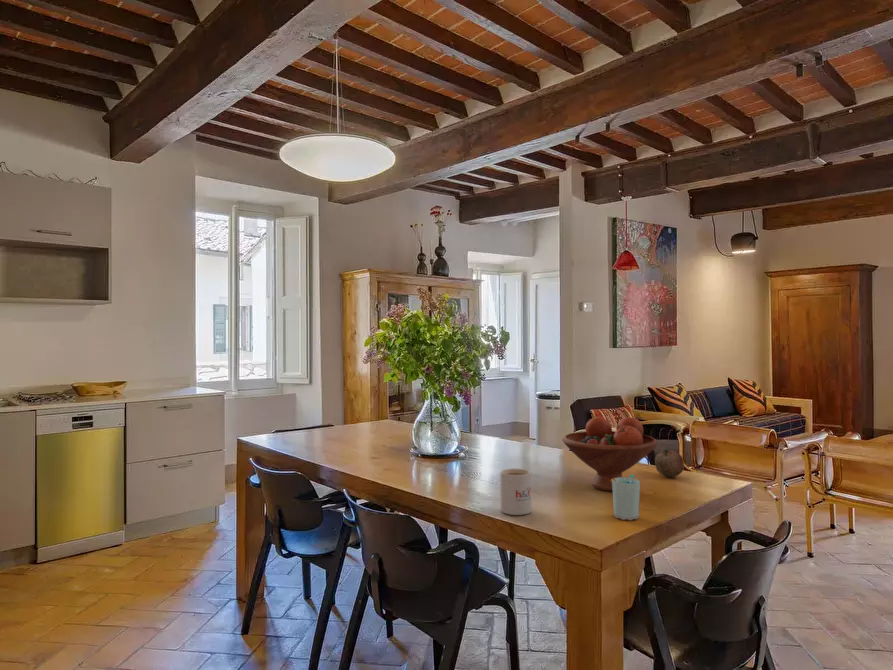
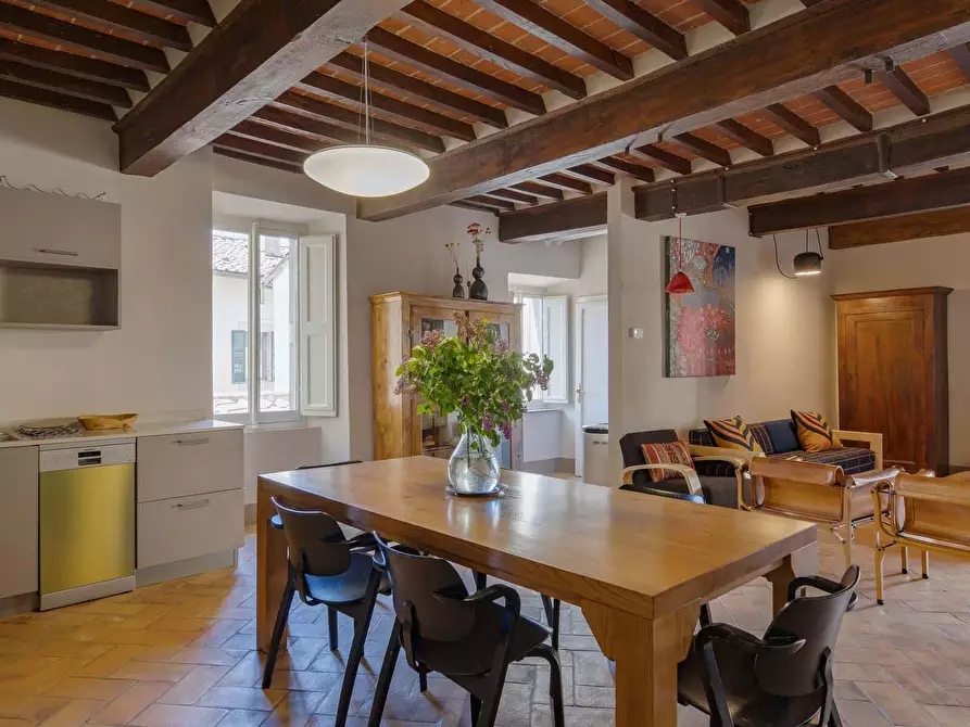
- mug (518, 490)
- cup (625, 494)
- fruit (669, 462)
- fruit bowl (609, 453)
